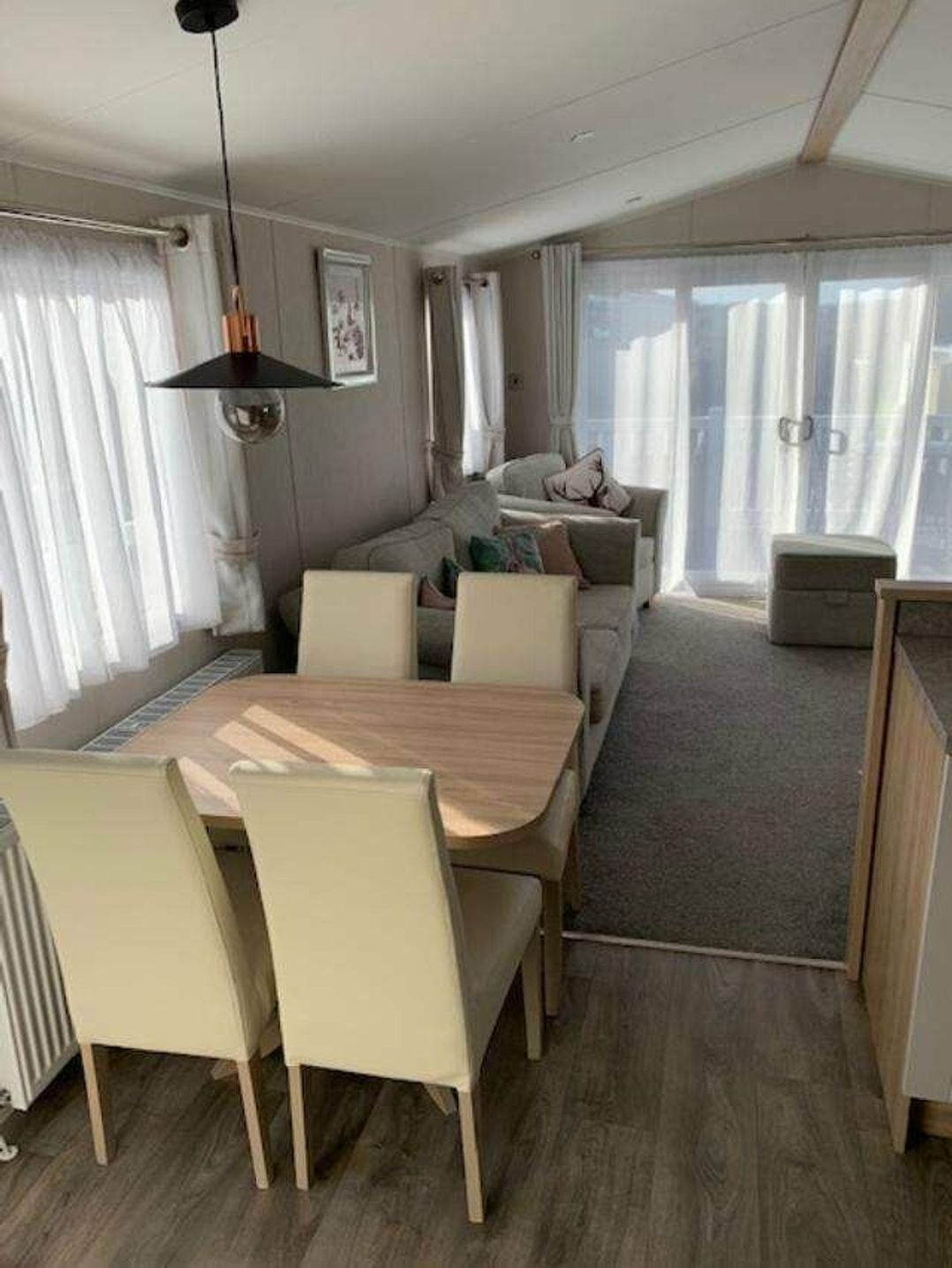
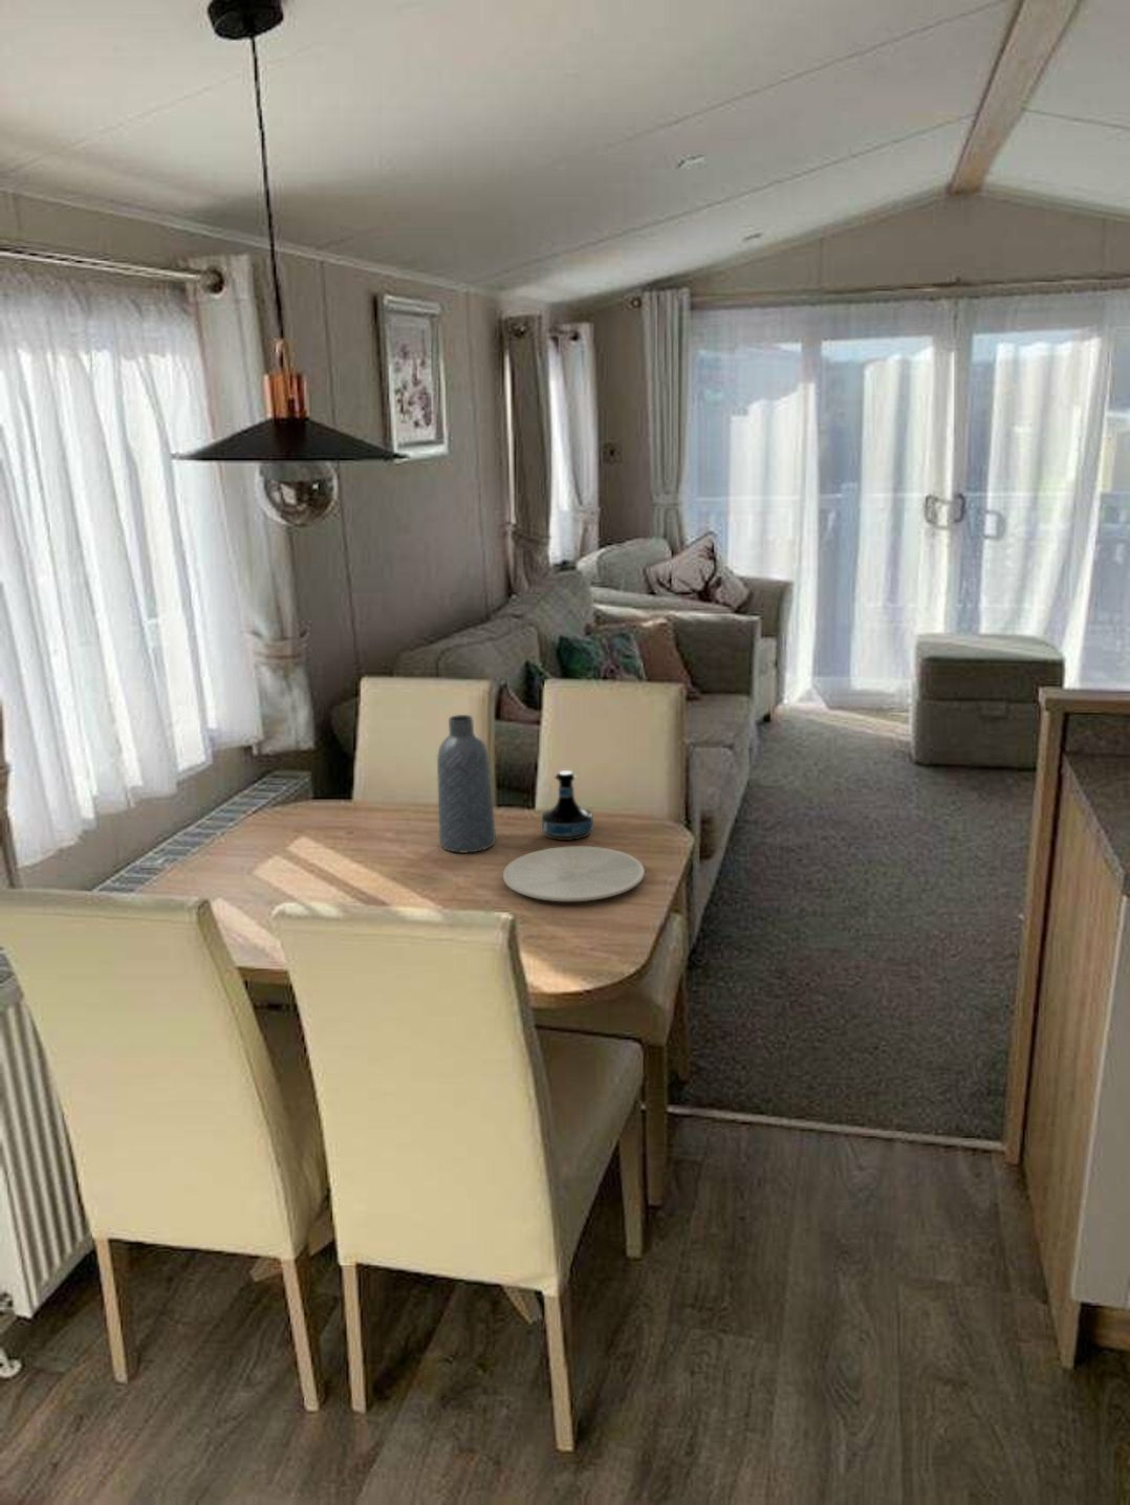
+ plate (573, 874)
+ vase (464, 782)
+ tequila bottle (566, 802)
